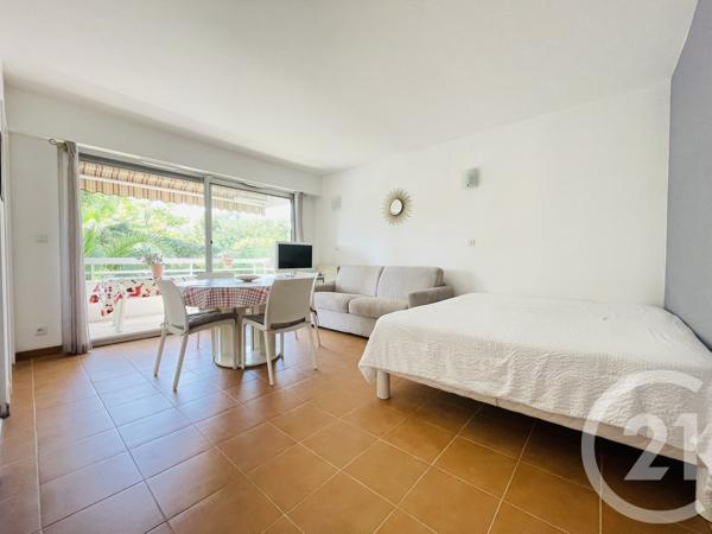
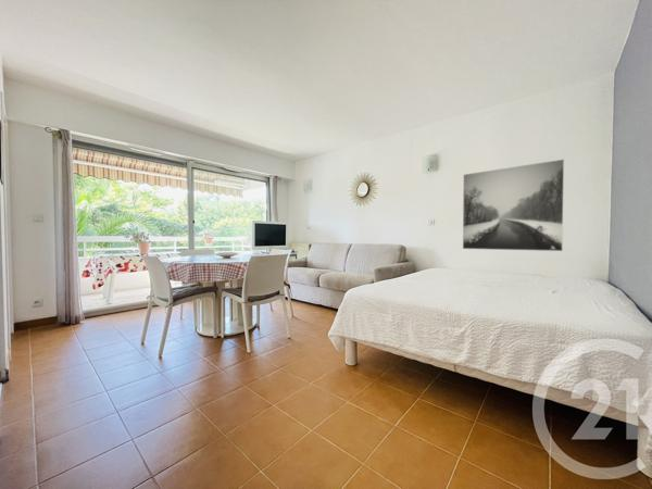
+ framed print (507, 209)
